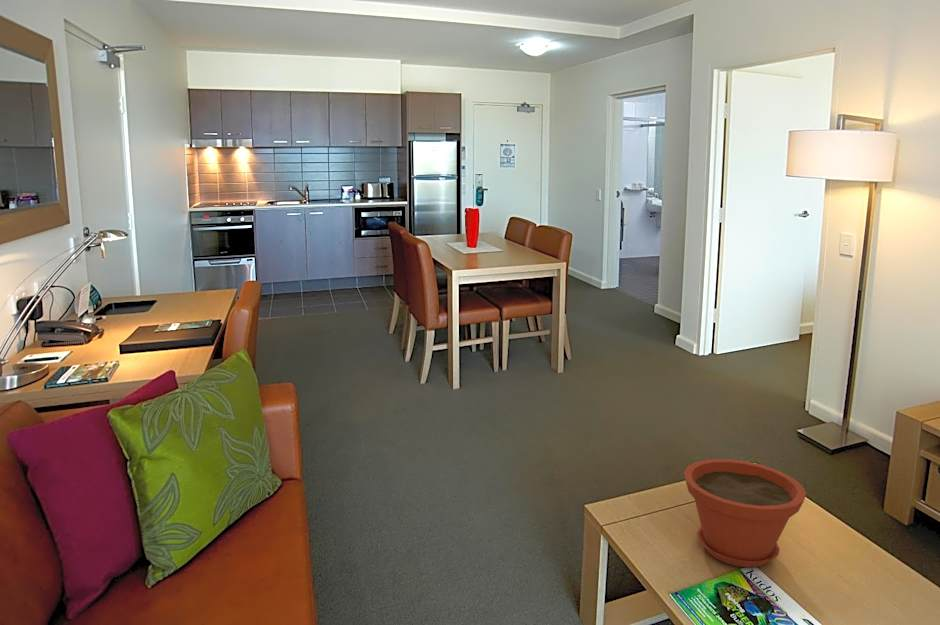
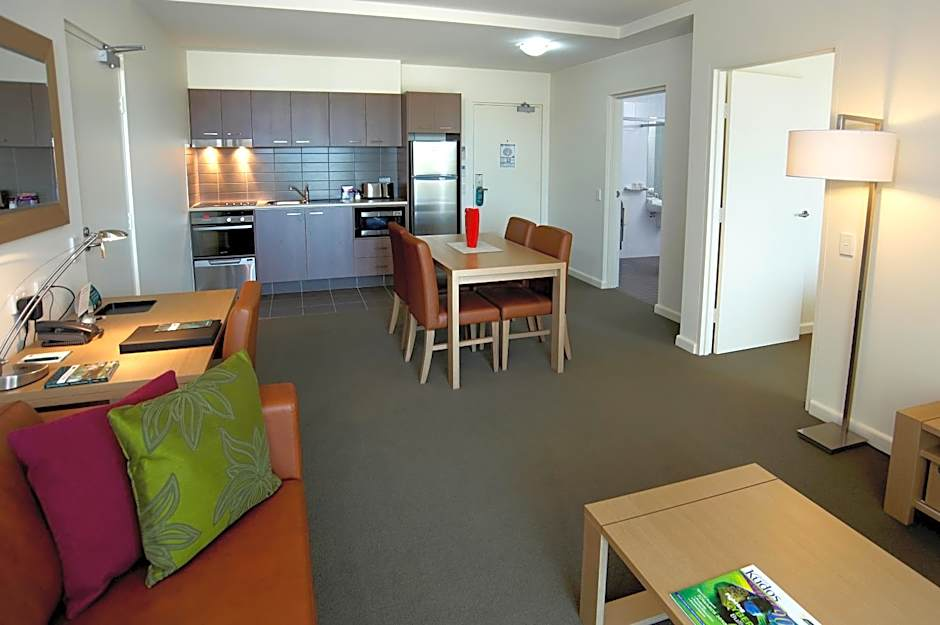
- plant pot (739, 516)
